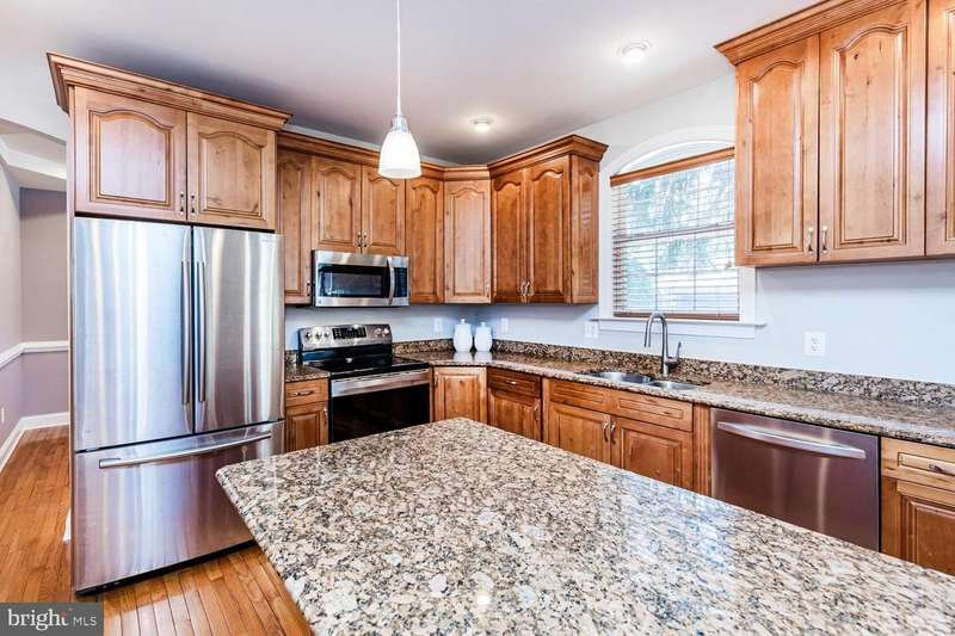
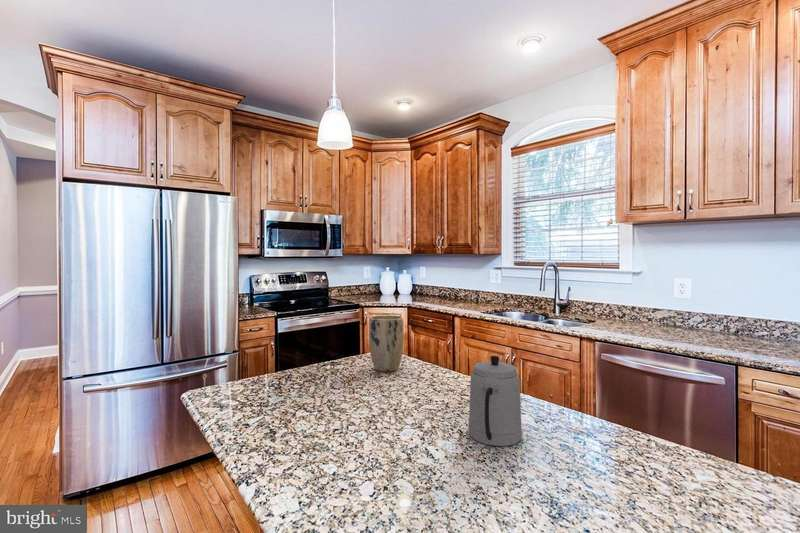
+ teapot (495, 393)
+ plant pot (386, 342)
